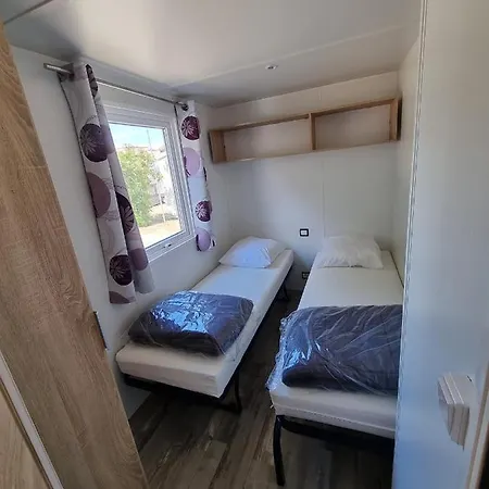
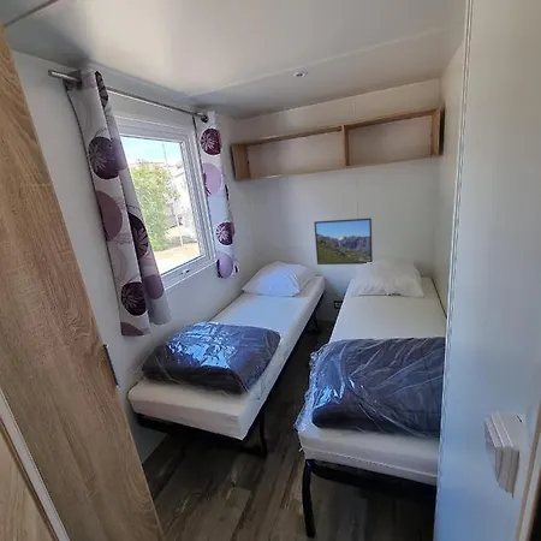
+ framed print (343, 242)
